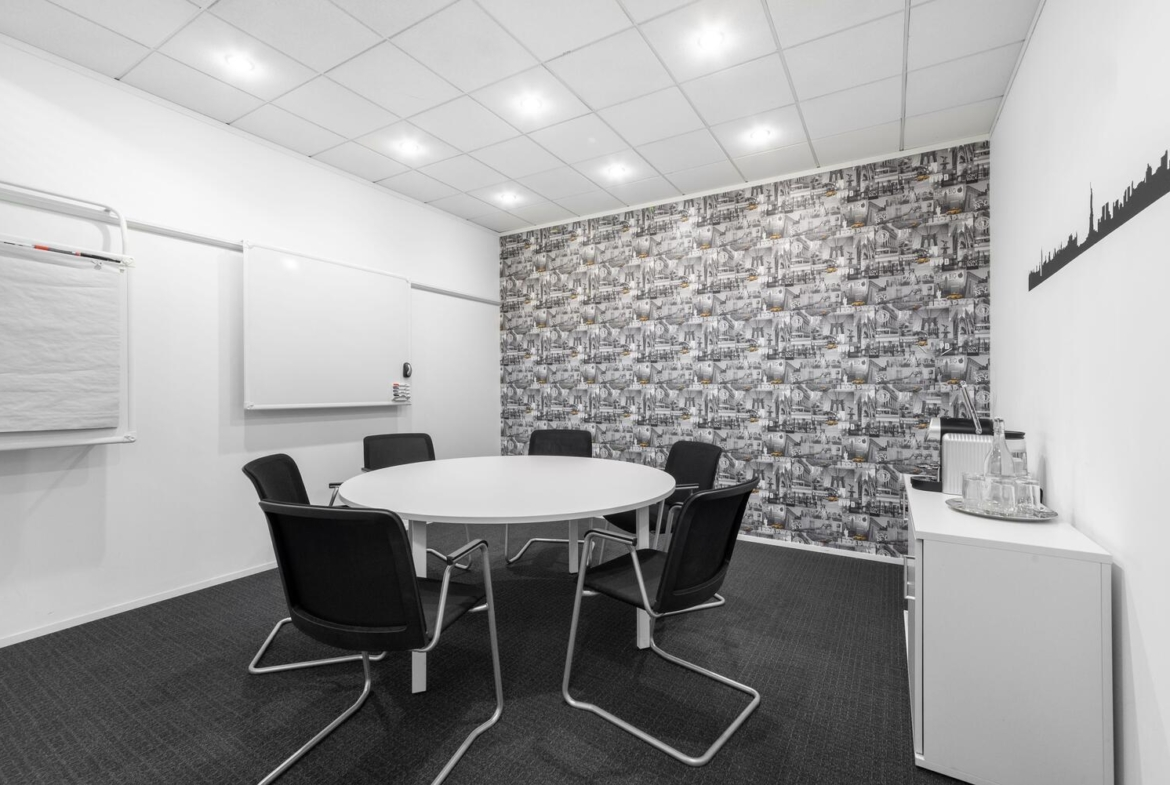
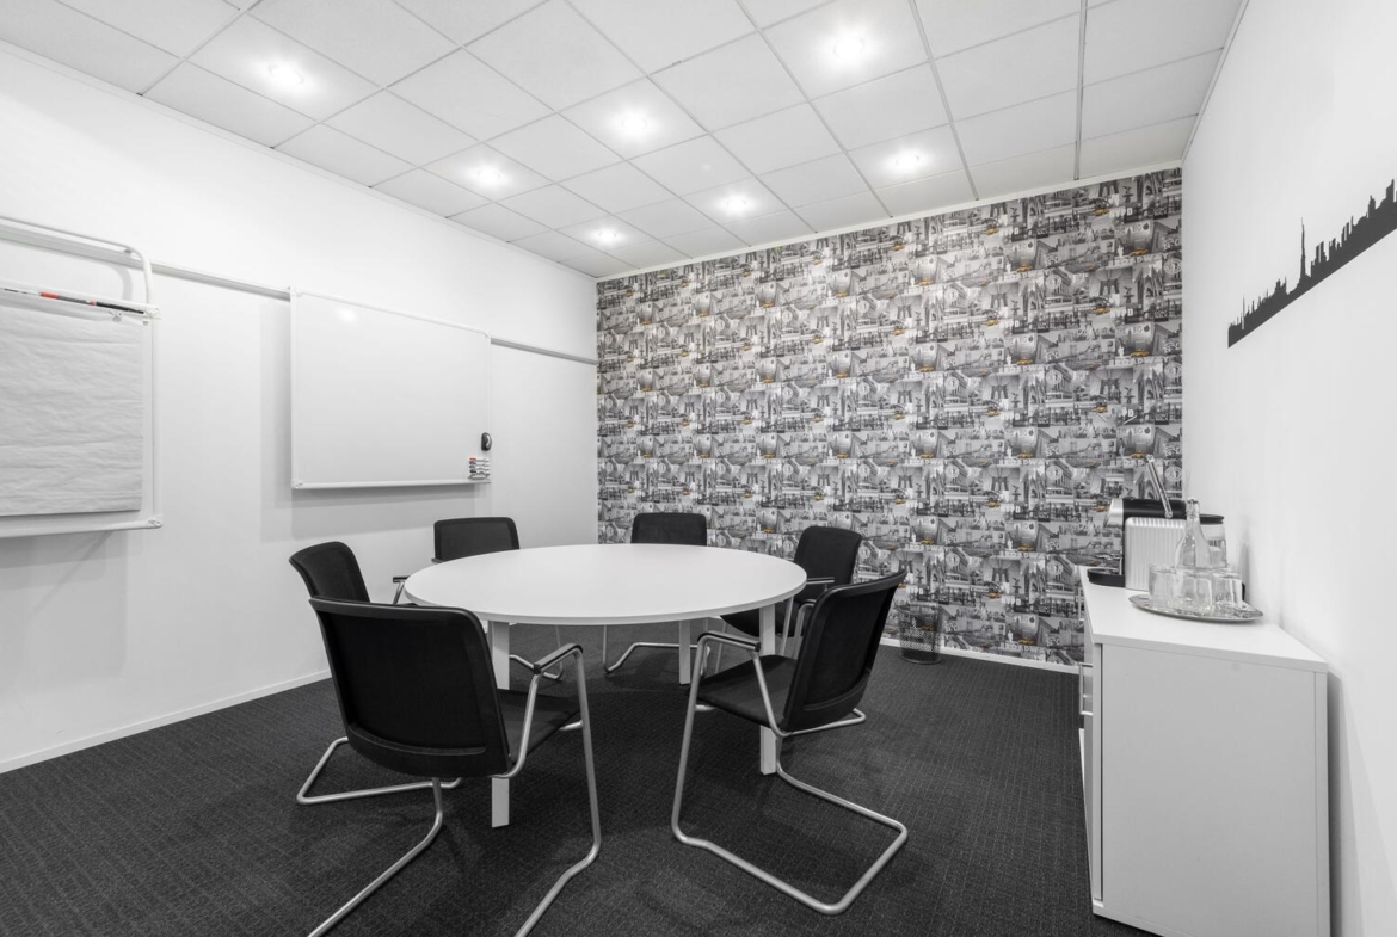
+ waste bin (919, 633)
